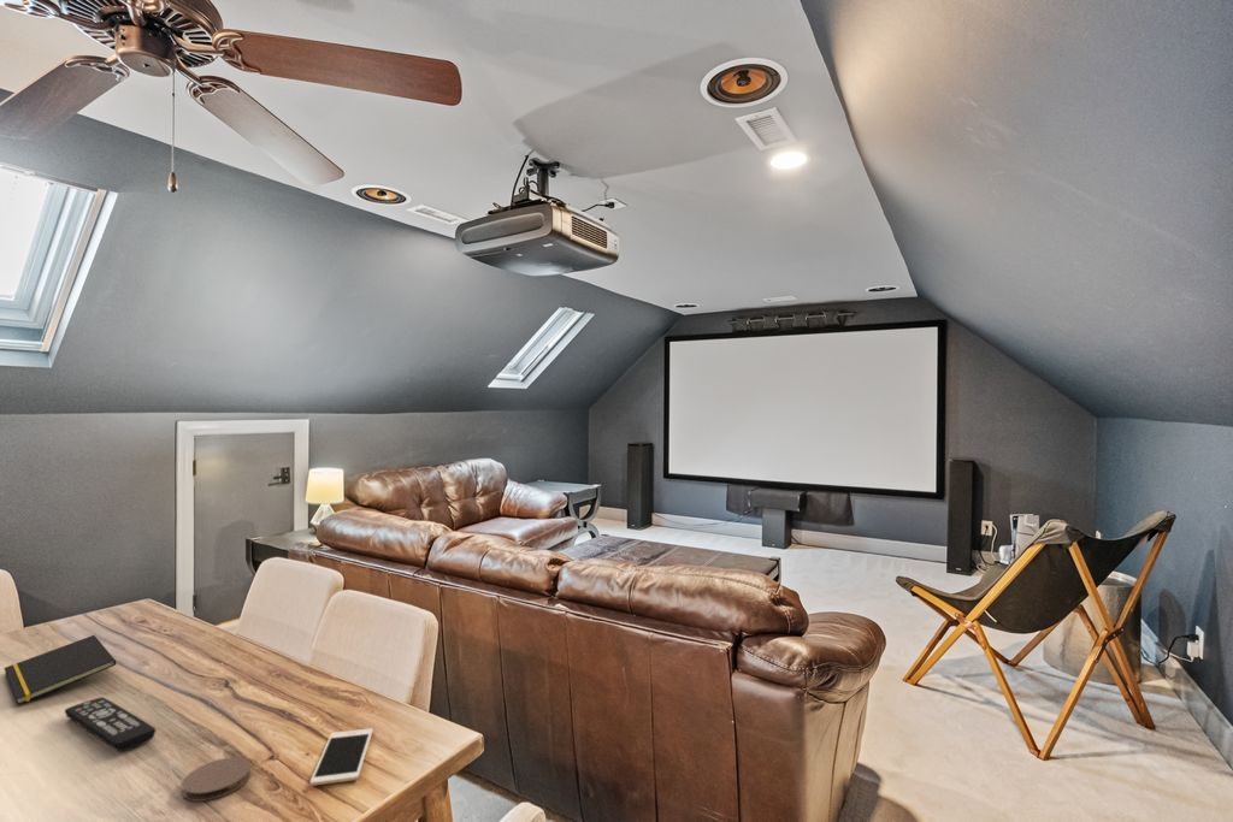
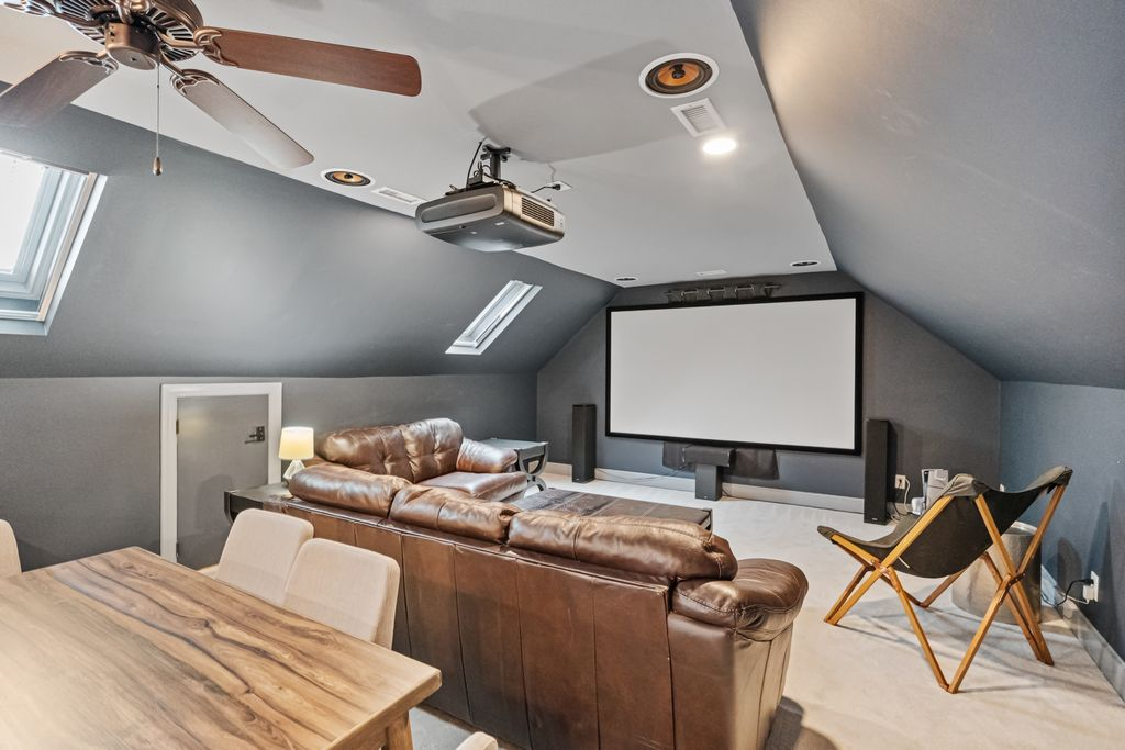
- notepad (59, 666)
- cell phone (343, 755)
- coaster (217, 777)
- remote control (108, 722)
